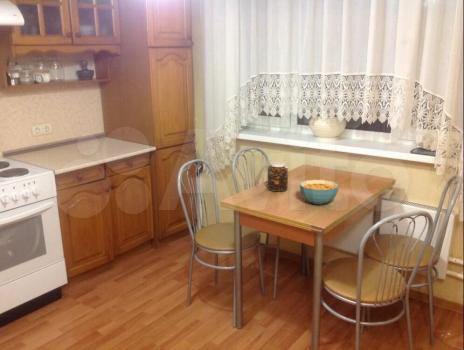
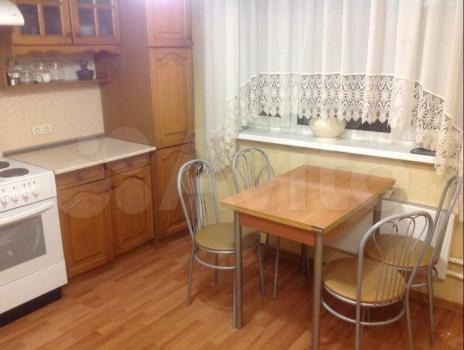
- cereal bowl (318, 193)
- jar (277, 175)
